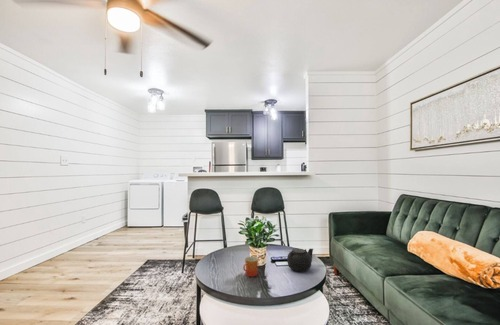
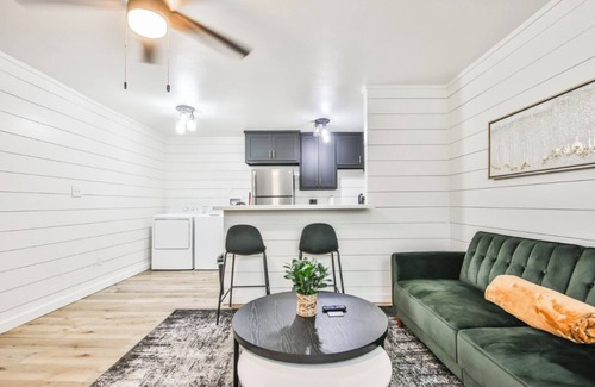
- mug (251, 267)
- teapot (301, 258)
